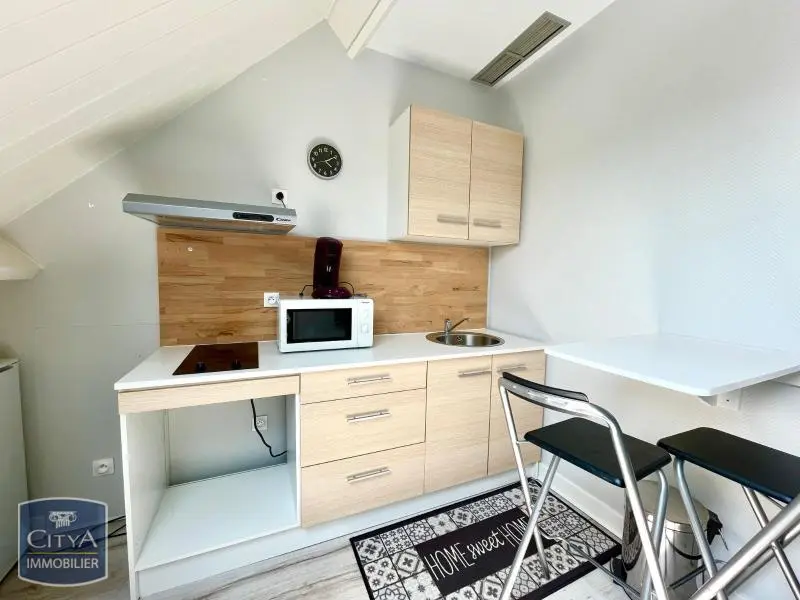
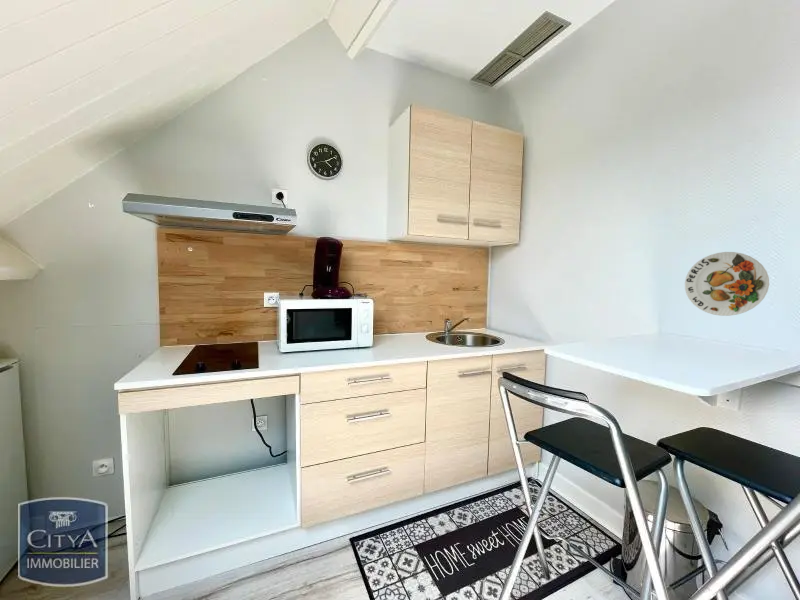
+ decorative plate (723, 283)
